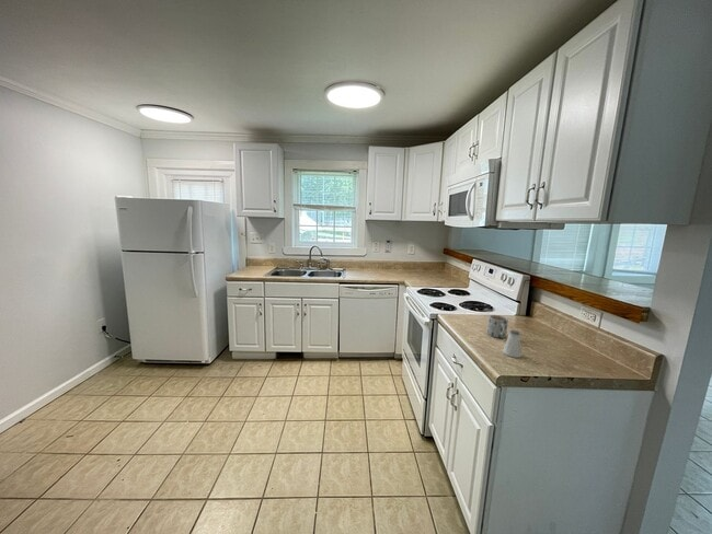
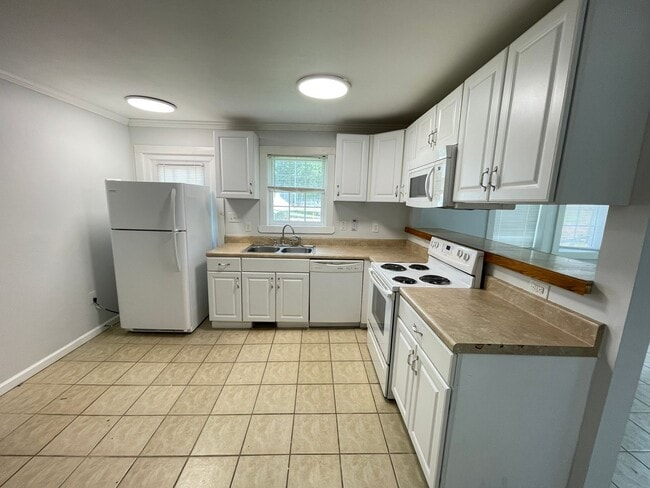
- mug (498, 327)
- saltshaker (513, 343)
